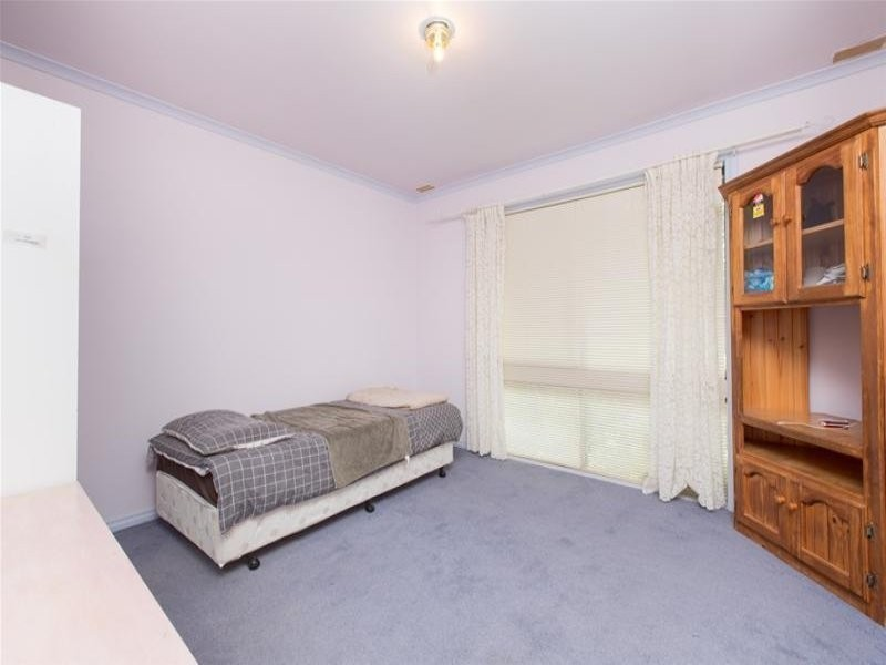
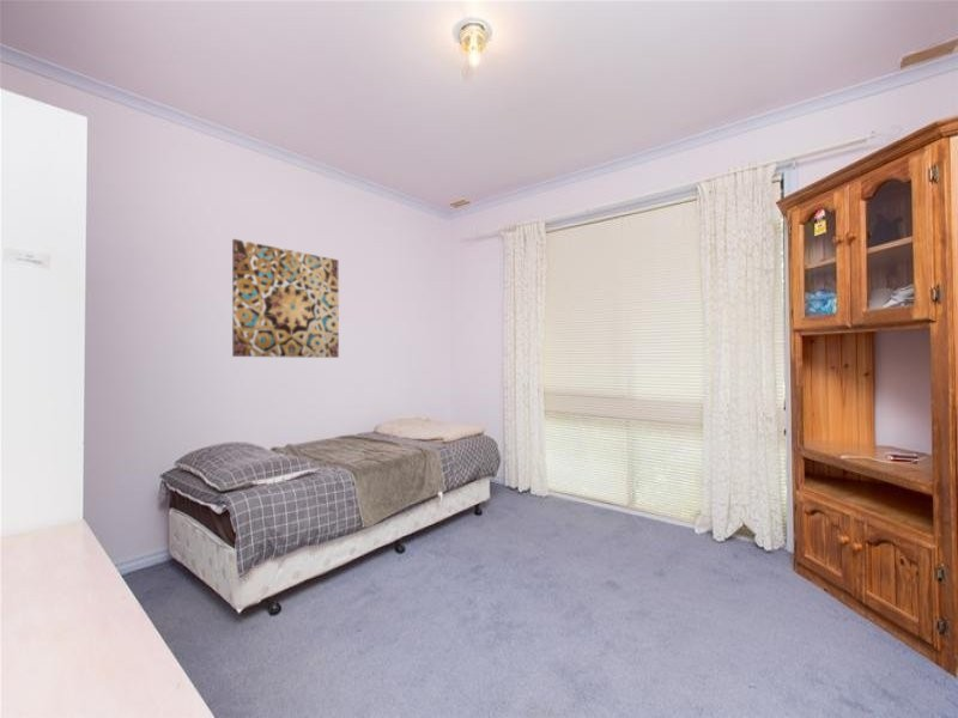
+ wall art (290, 303)
